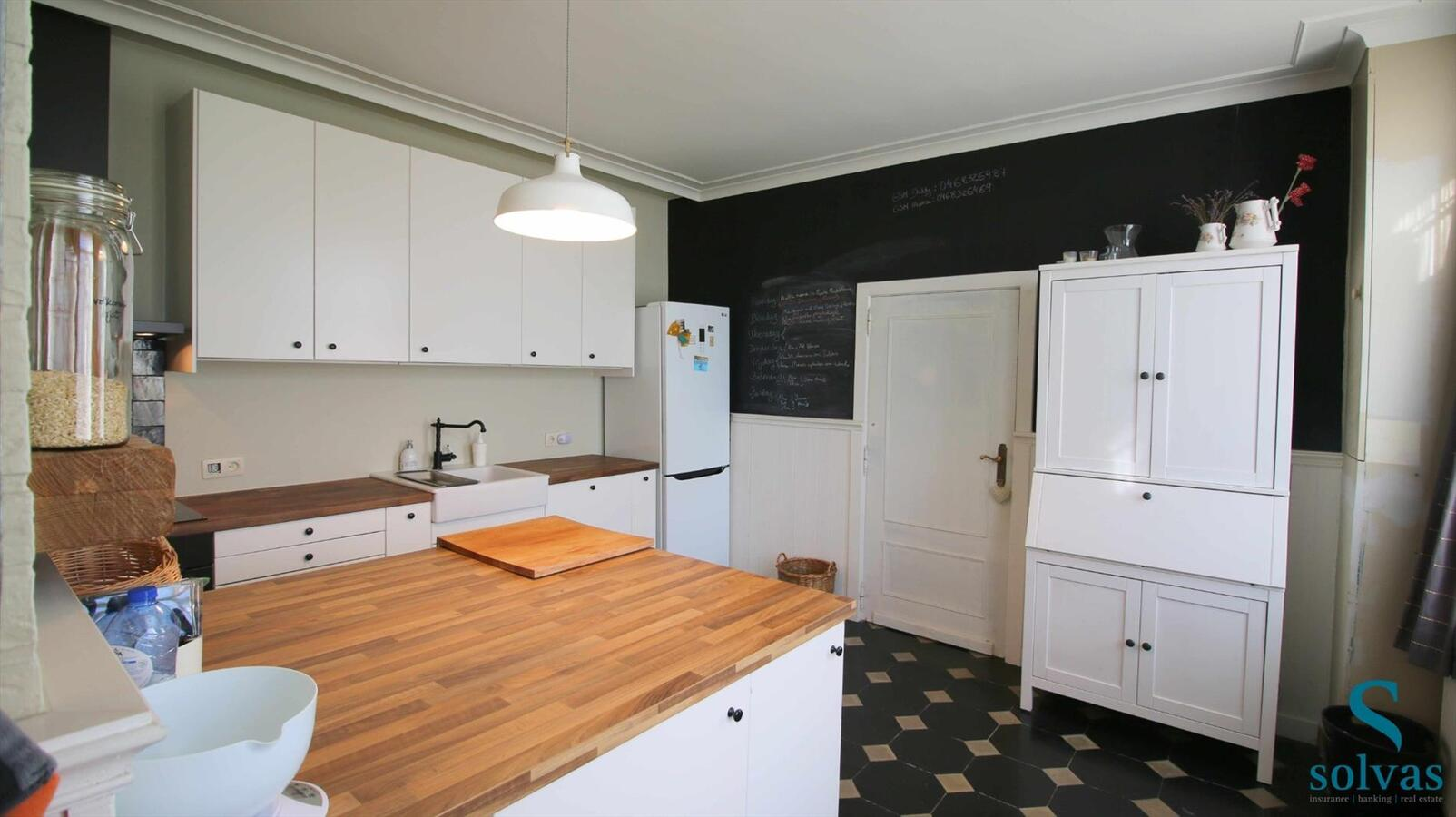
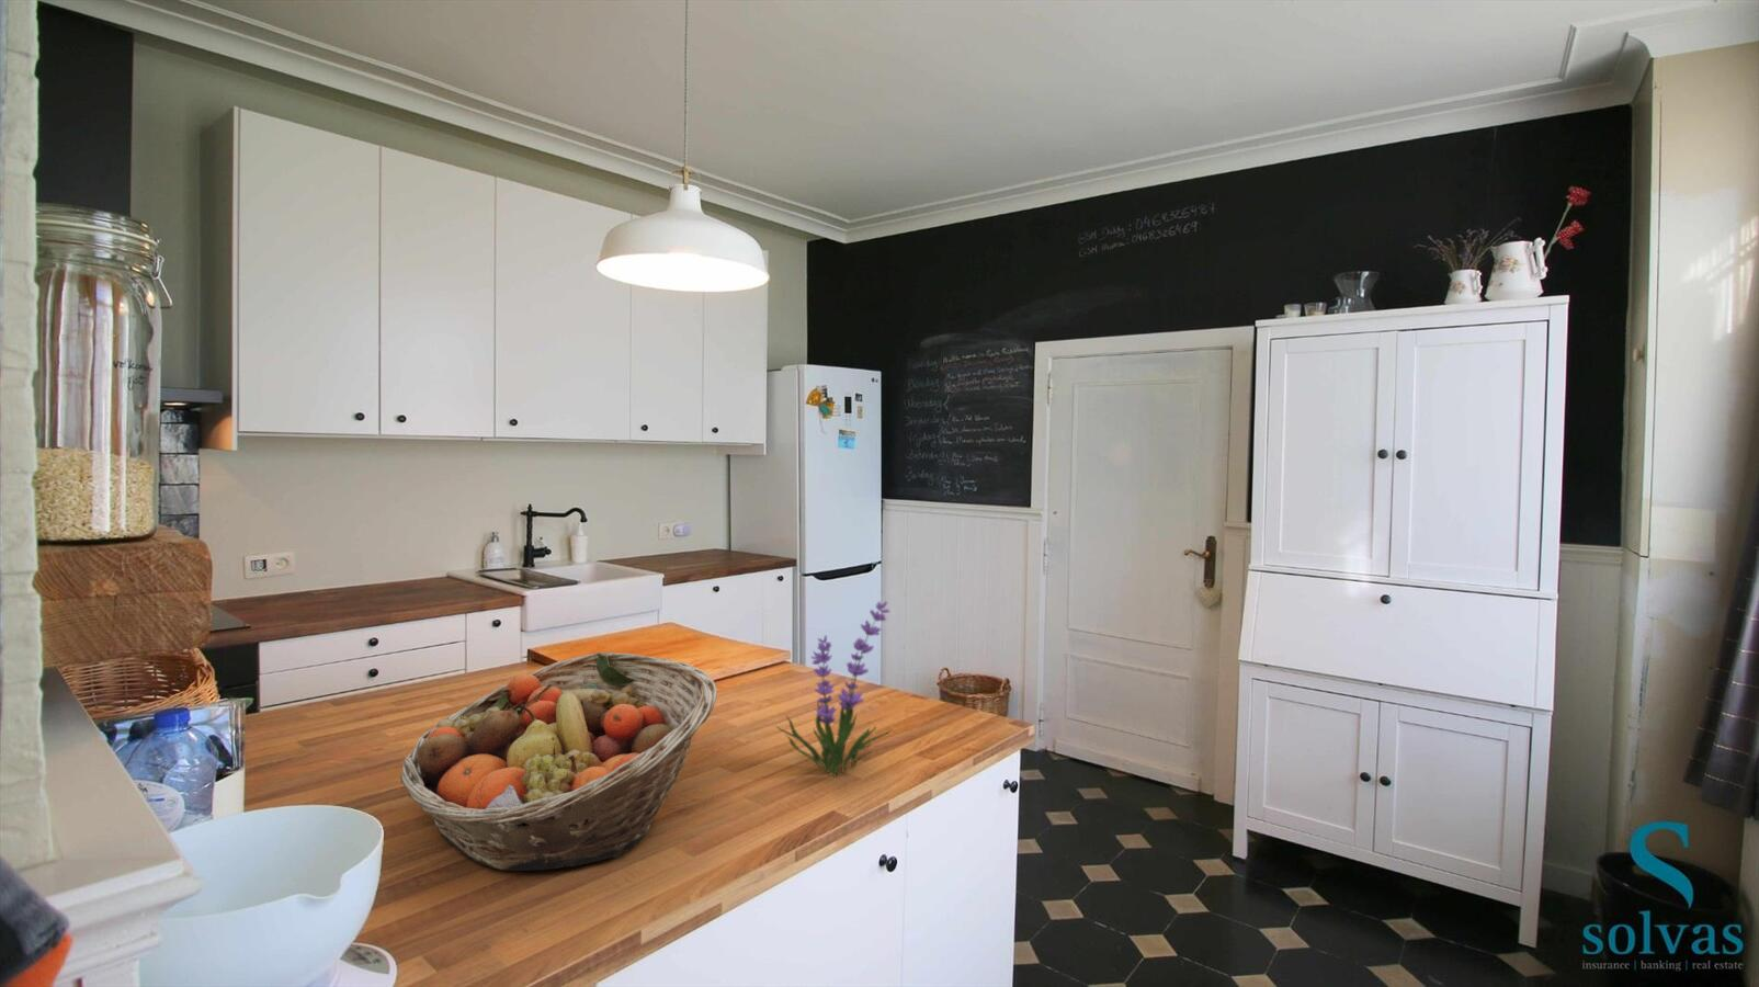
+ plant (841, 689)
+ fruit basket (564, 748)
